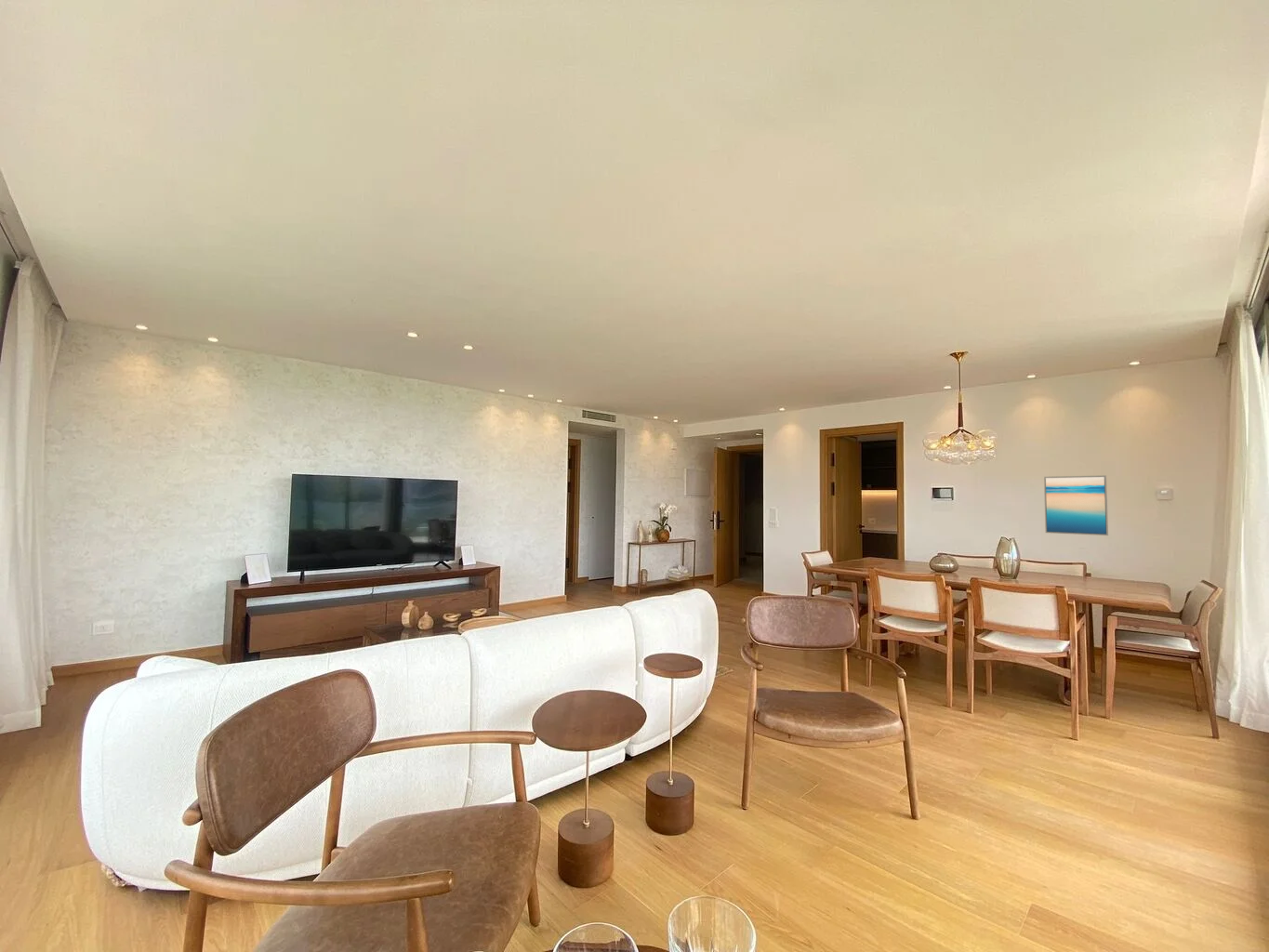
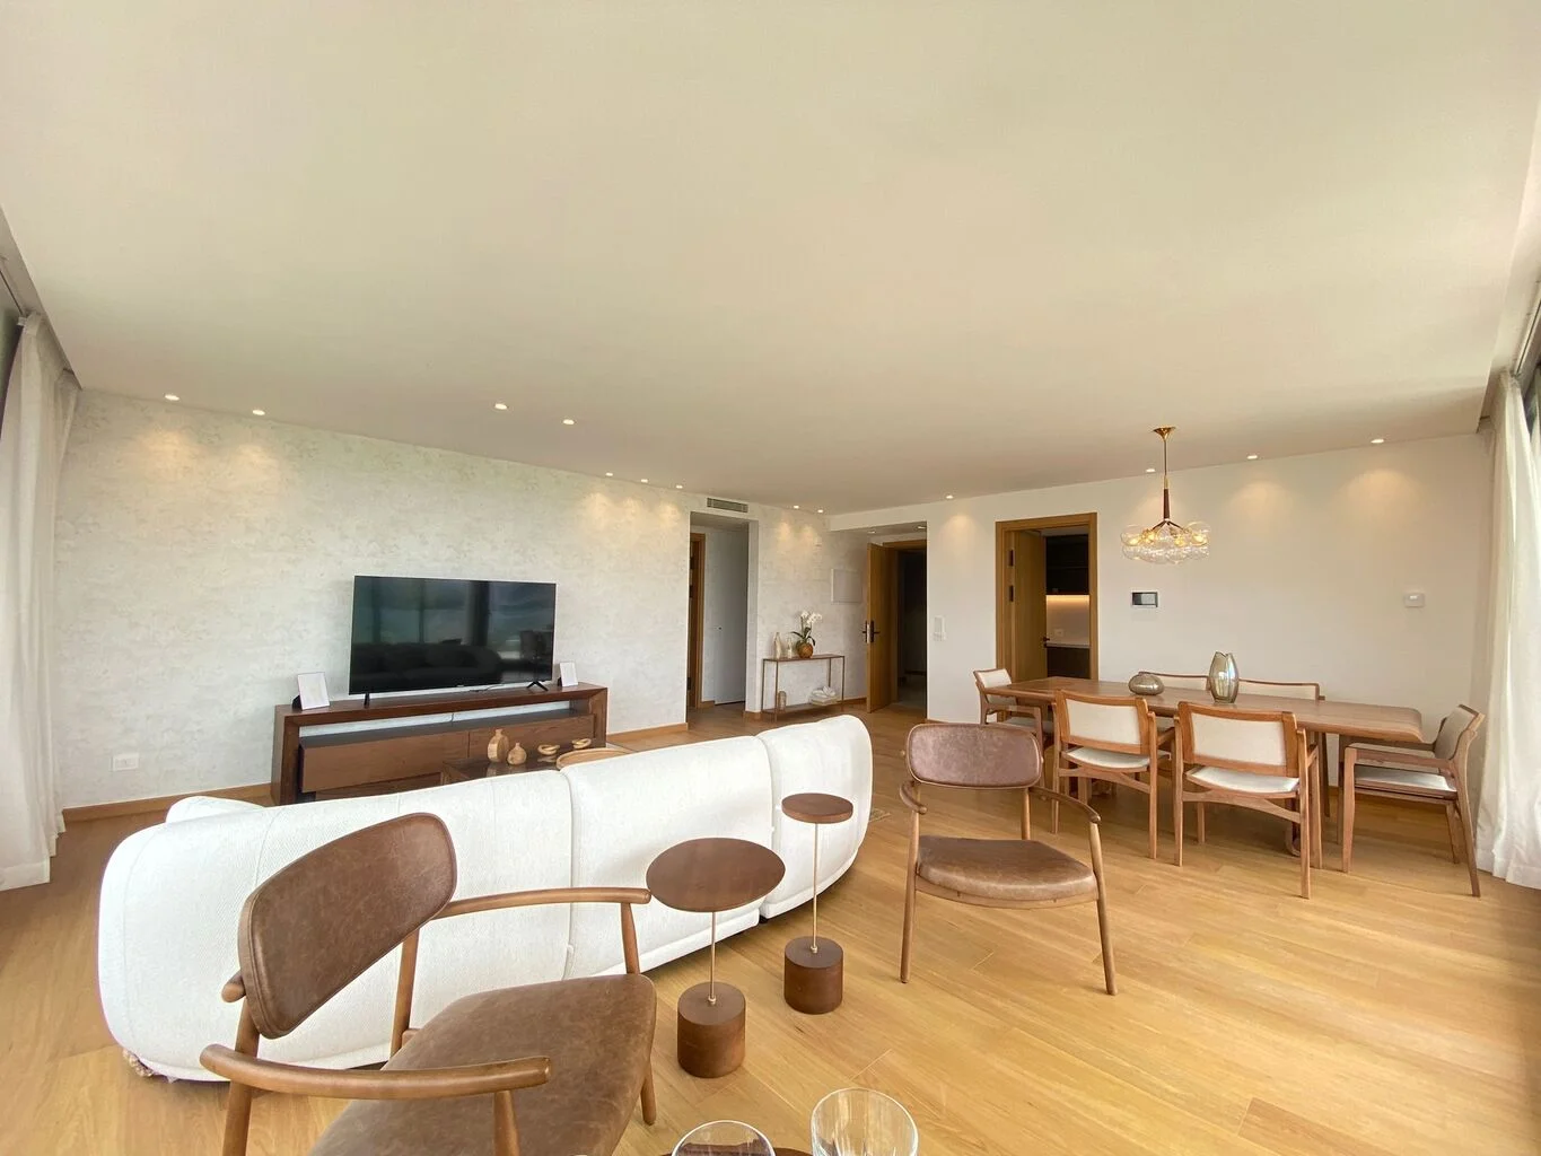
- wall art (1075, 505)
